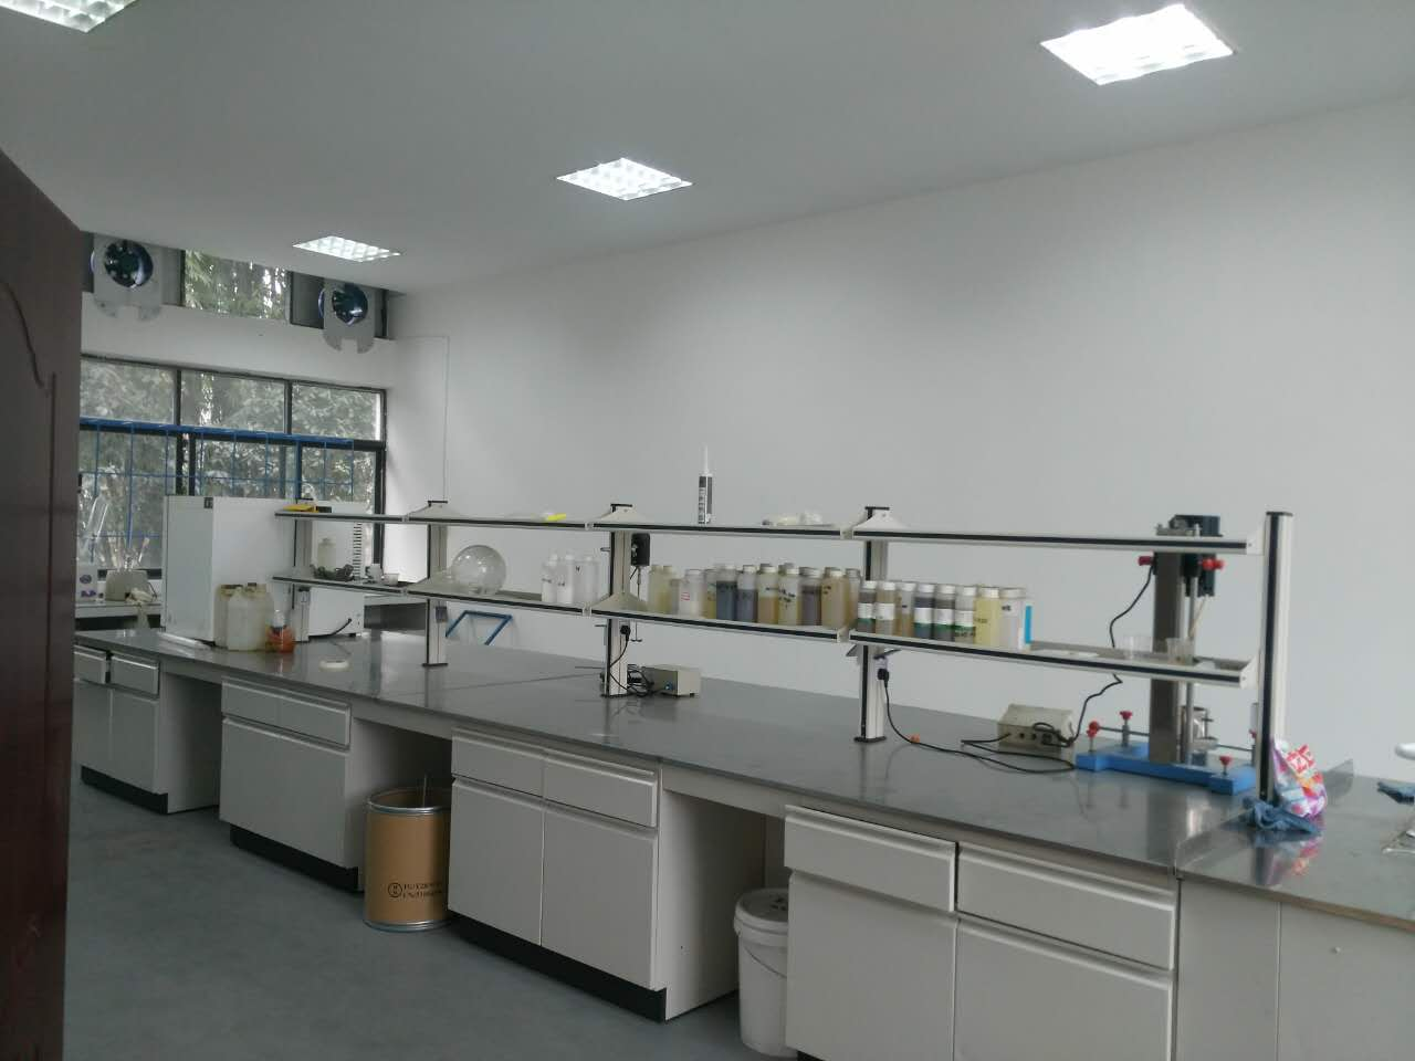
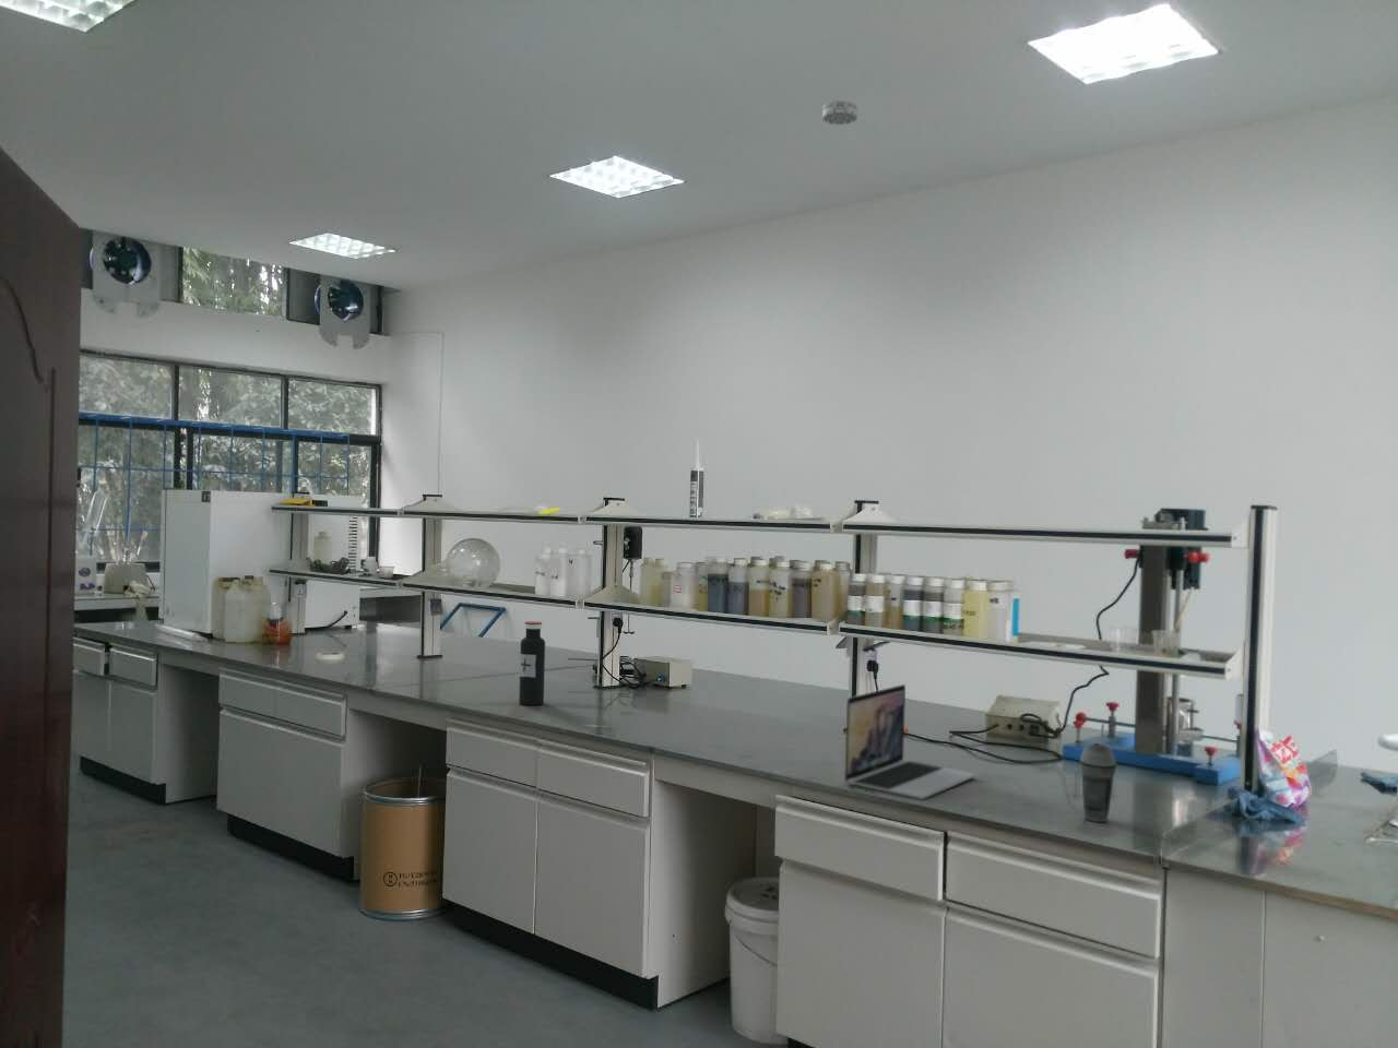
+ laptop (904, 738)
+ water bottle (532, 663)
+ smoke detector (840, 111)
+ beverage cup (1097, 771)
